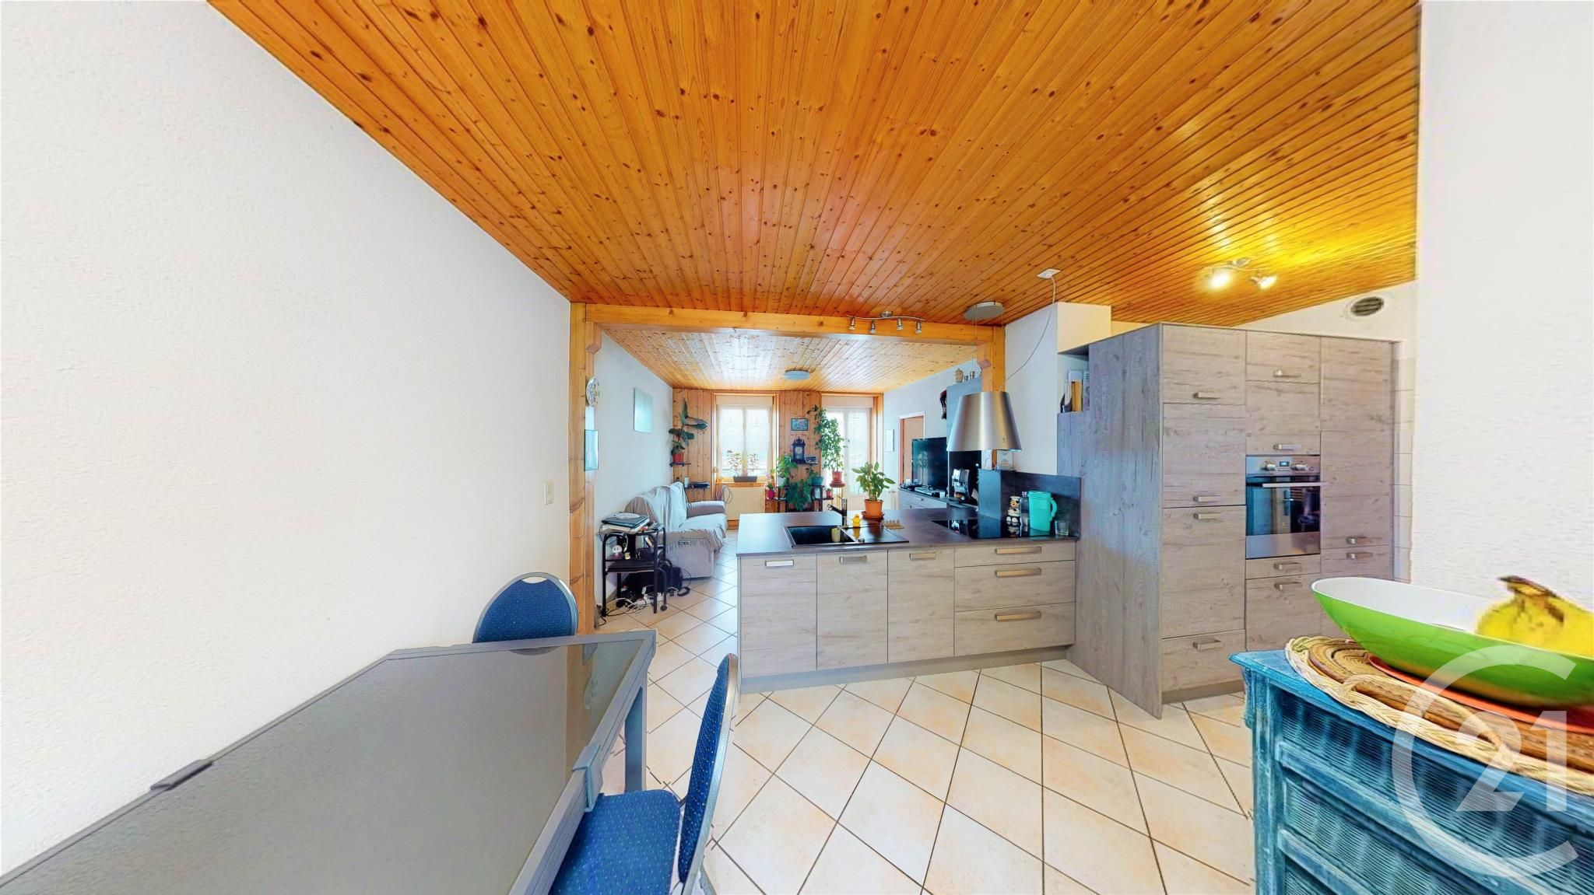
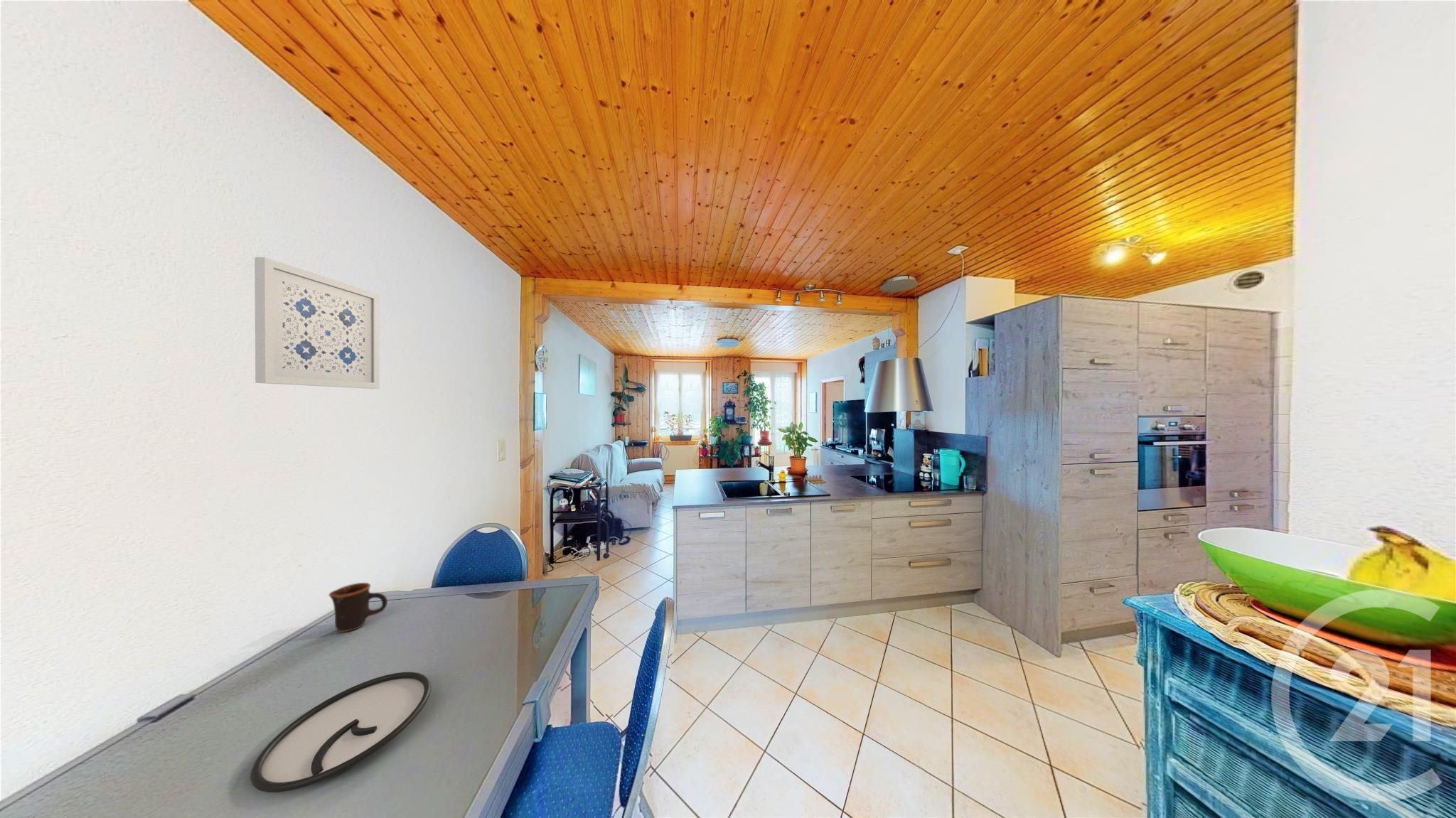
+ wall art (326, 332)
+ mug (359, 606)
+ plate (351, 722)
